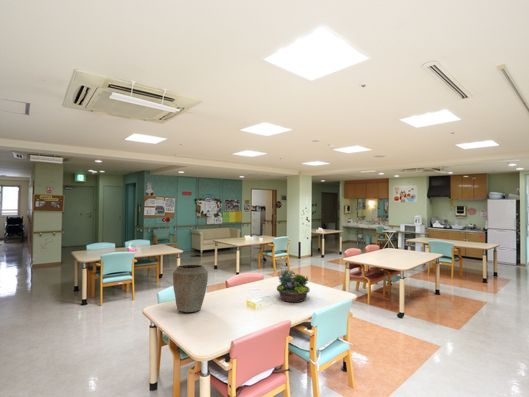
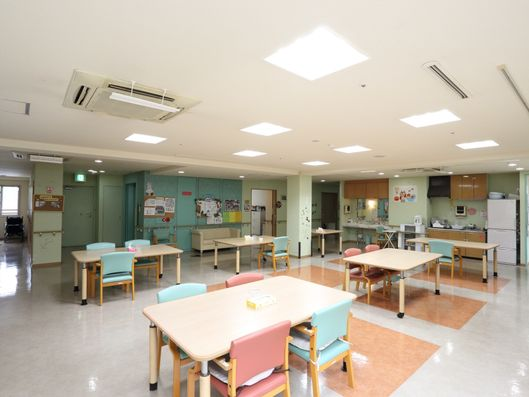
- vase (190, 287)
- succulent planter (293, 283)
